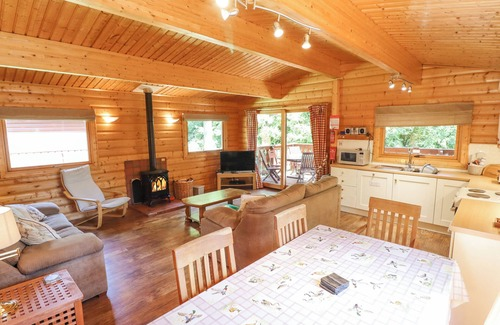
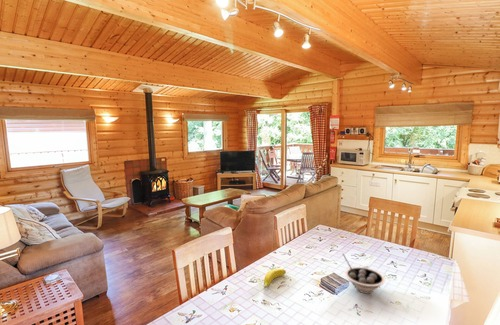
+ banana (274, 277)
+ bowl (360, 274)
